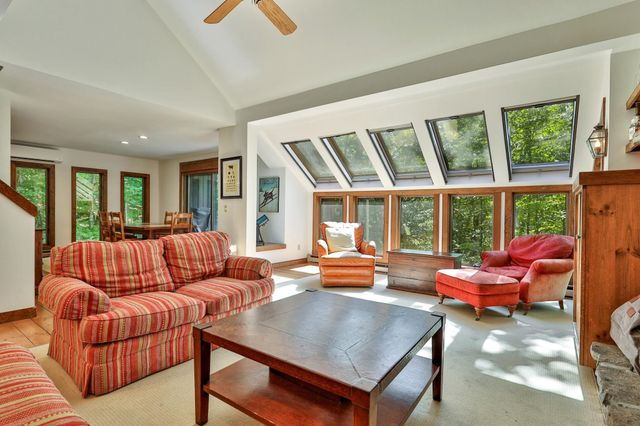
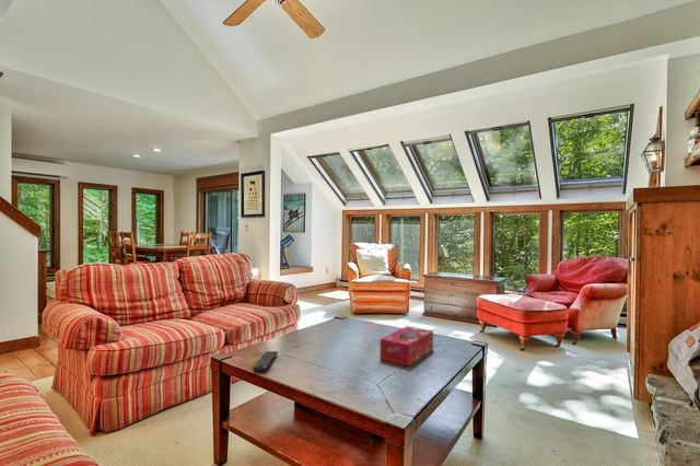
+ remote control (266, 361)
+ tissue box (407, 343)
